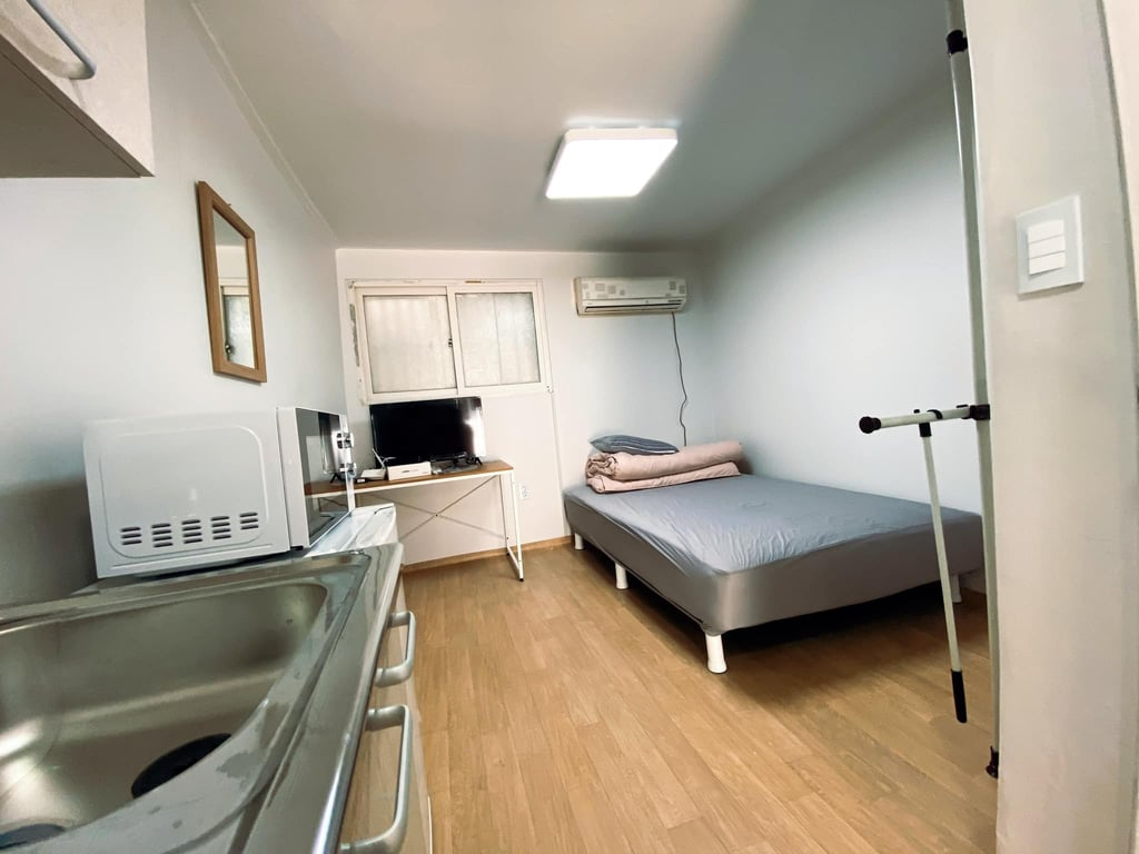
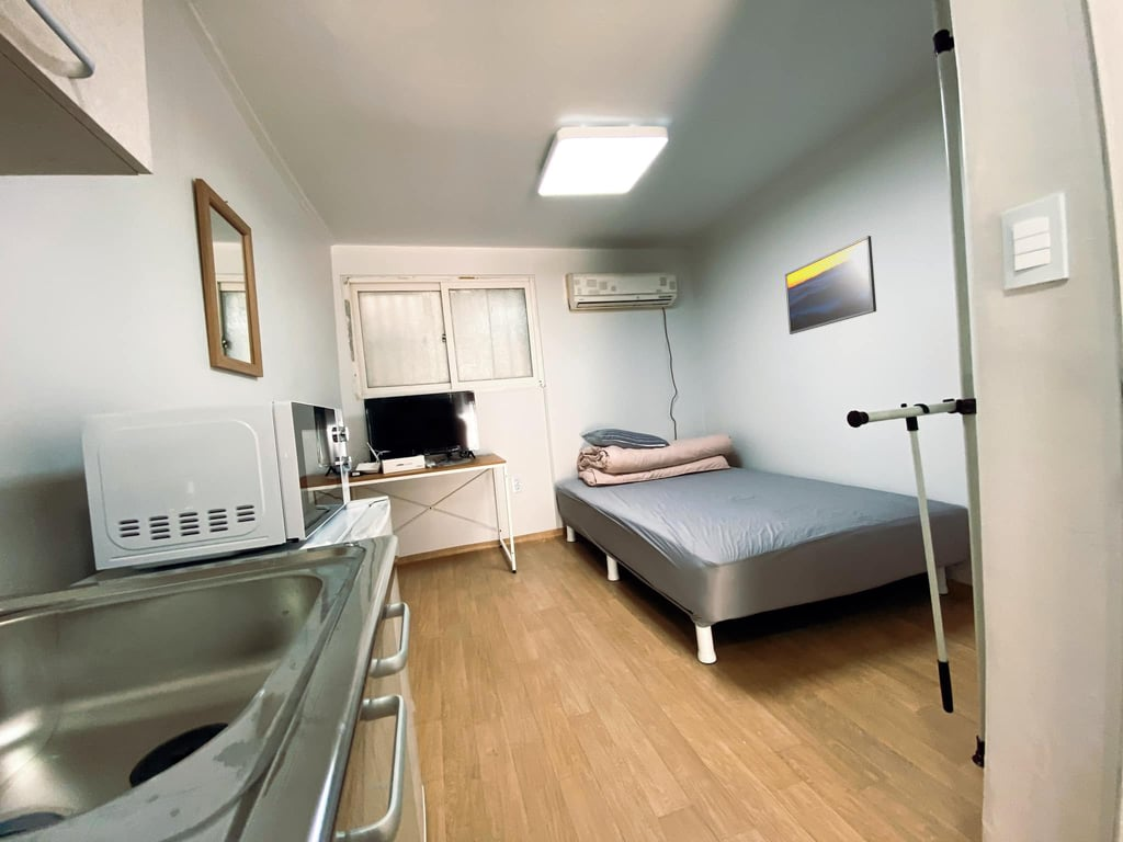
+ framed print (825, 291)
